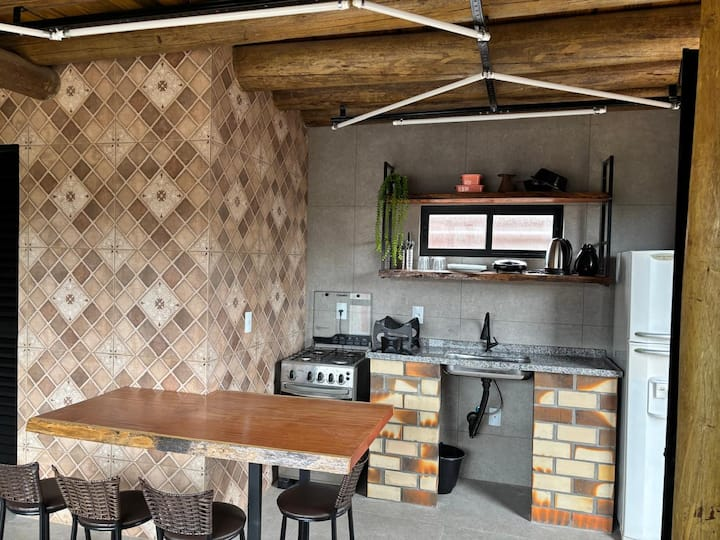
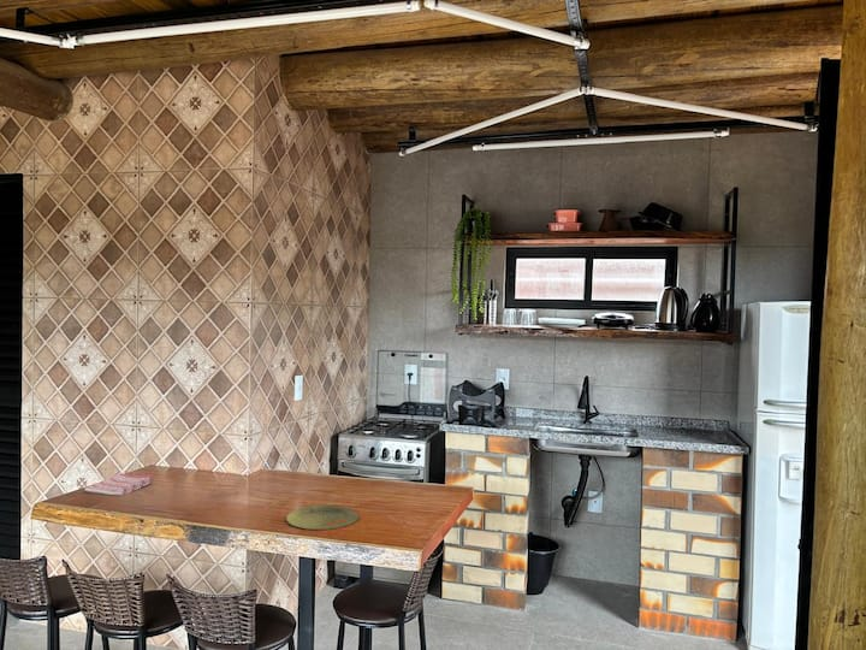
+ plate (322, 516)
+ dish towel (119, 483)
